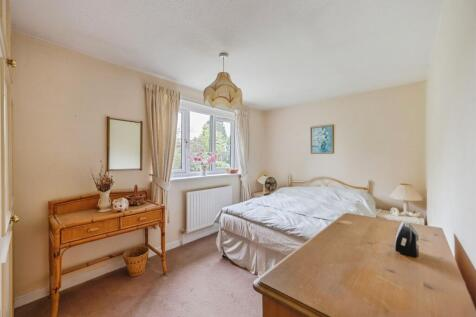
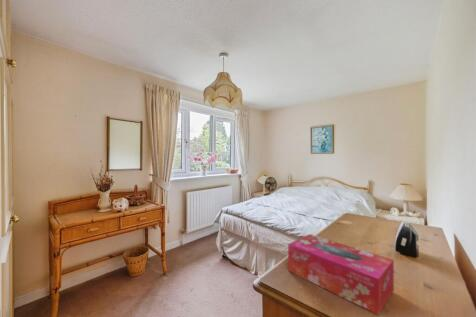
+ tissue box (336, 265)
